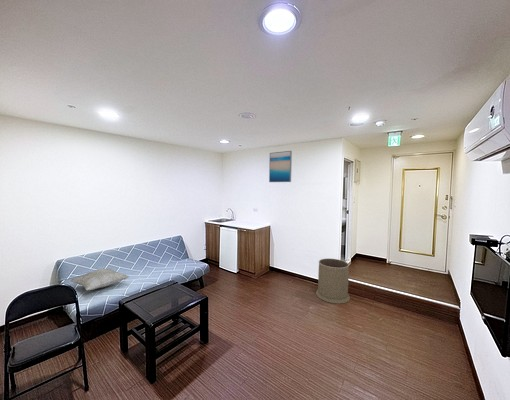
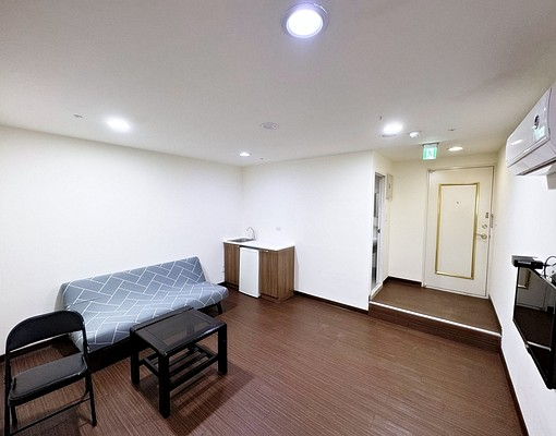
- trash can (333, 279)
- decorative pillow (100, 278)
- wall art (280, 167)
